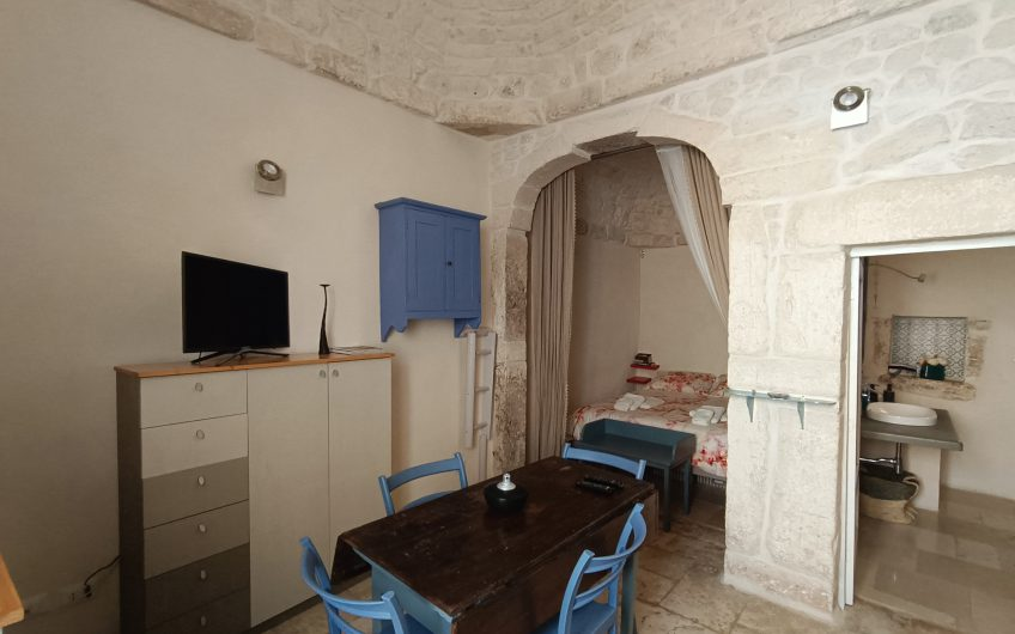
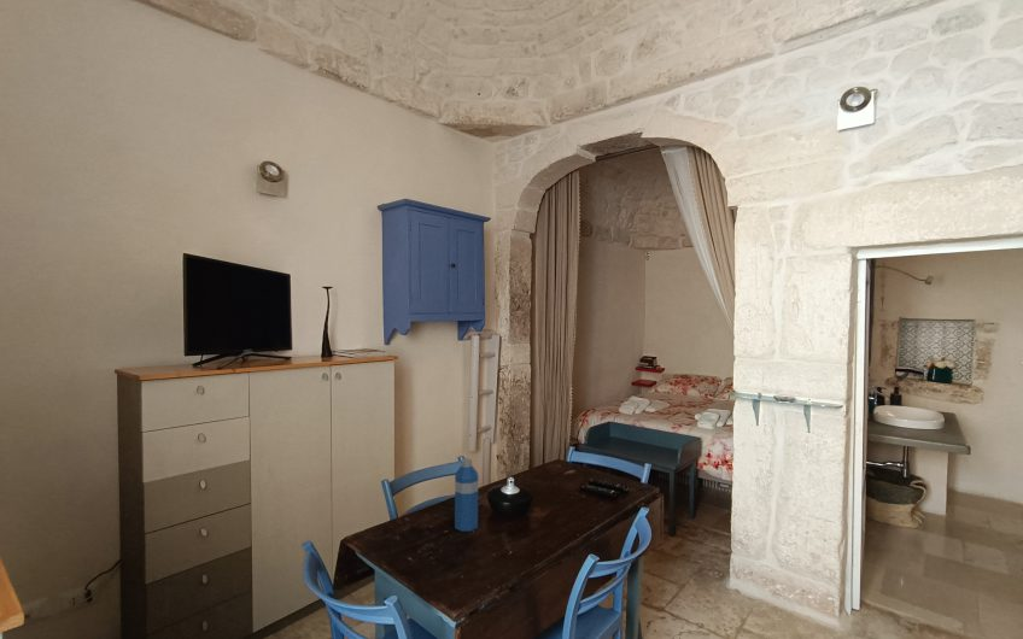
+ water bottle (466, 492)
